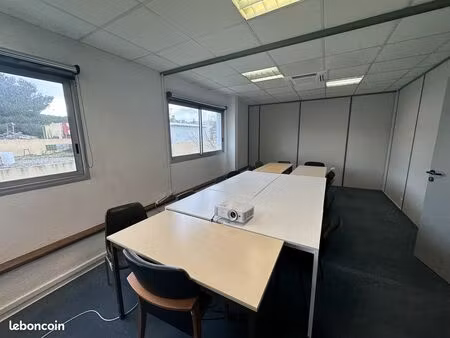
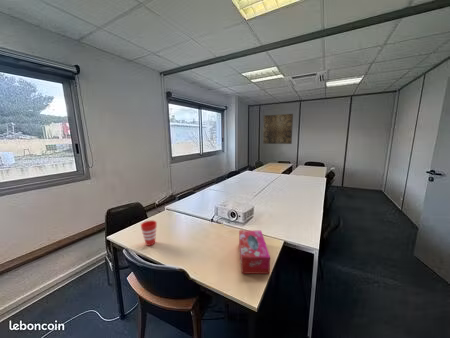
+ tissue box (252, 249)
+ wall art (277, 129)
+ cup (149, 233)
